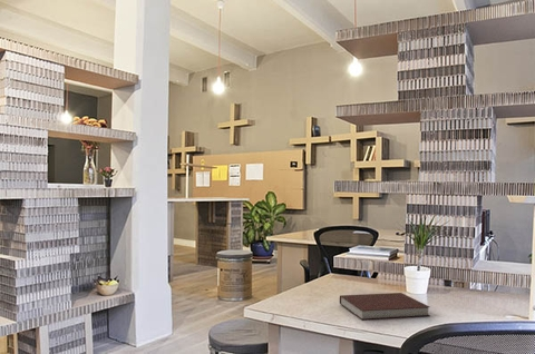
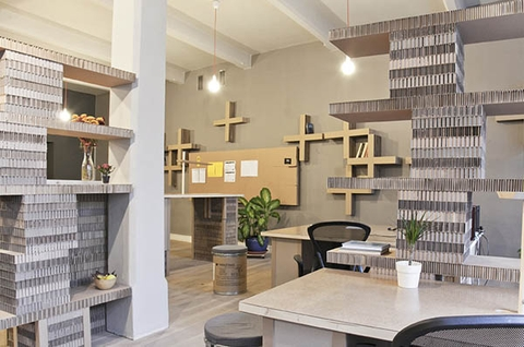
- notebook (382, 305)
